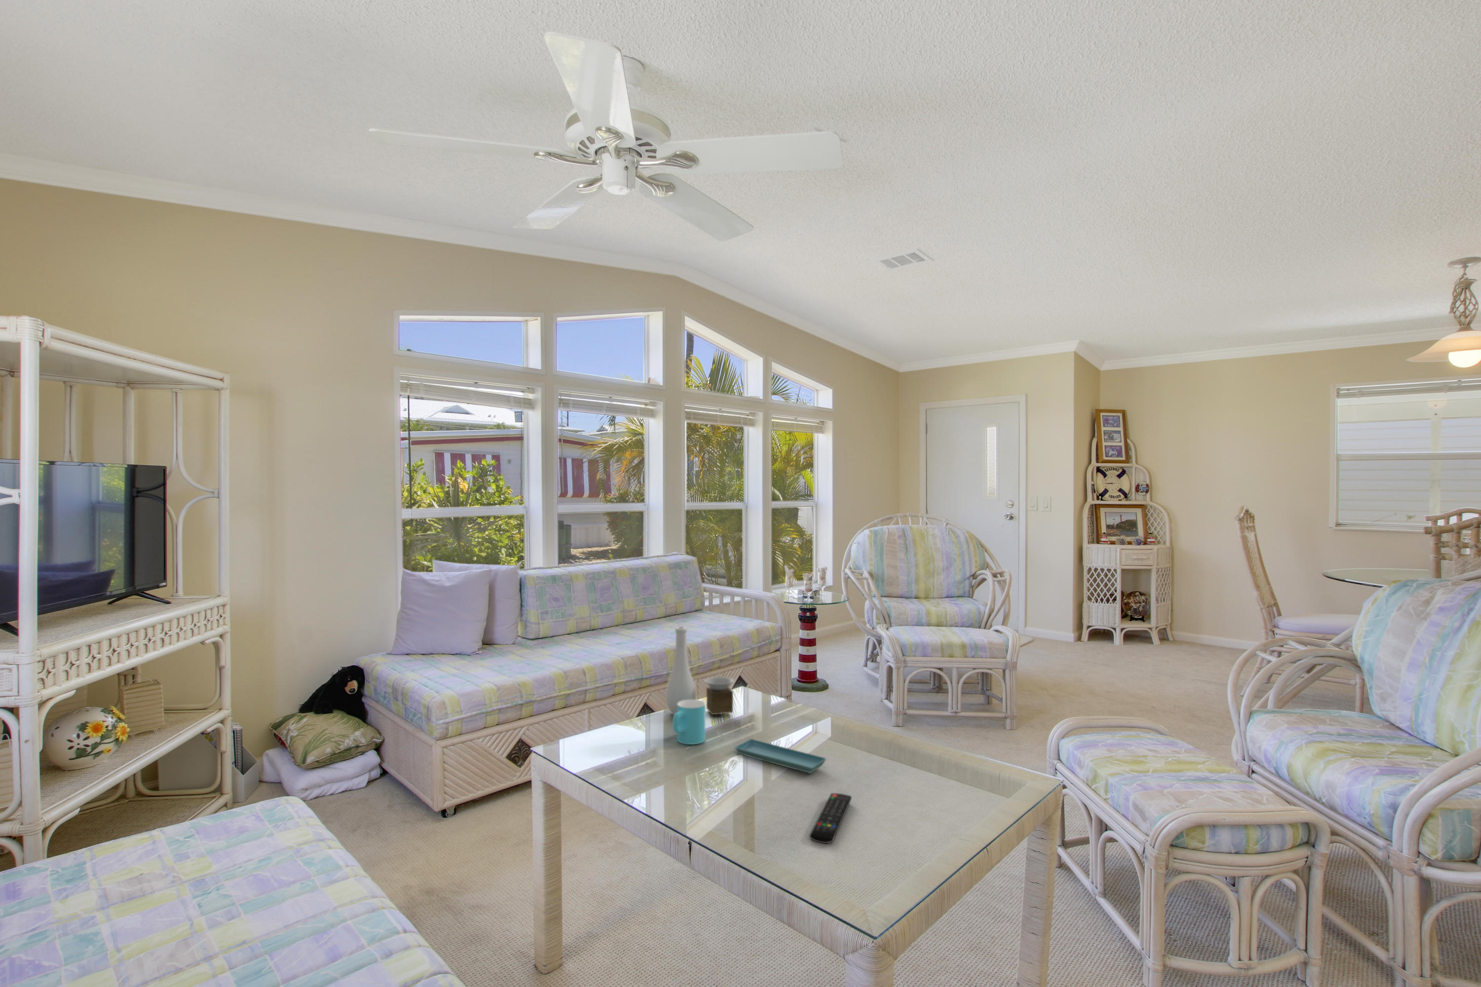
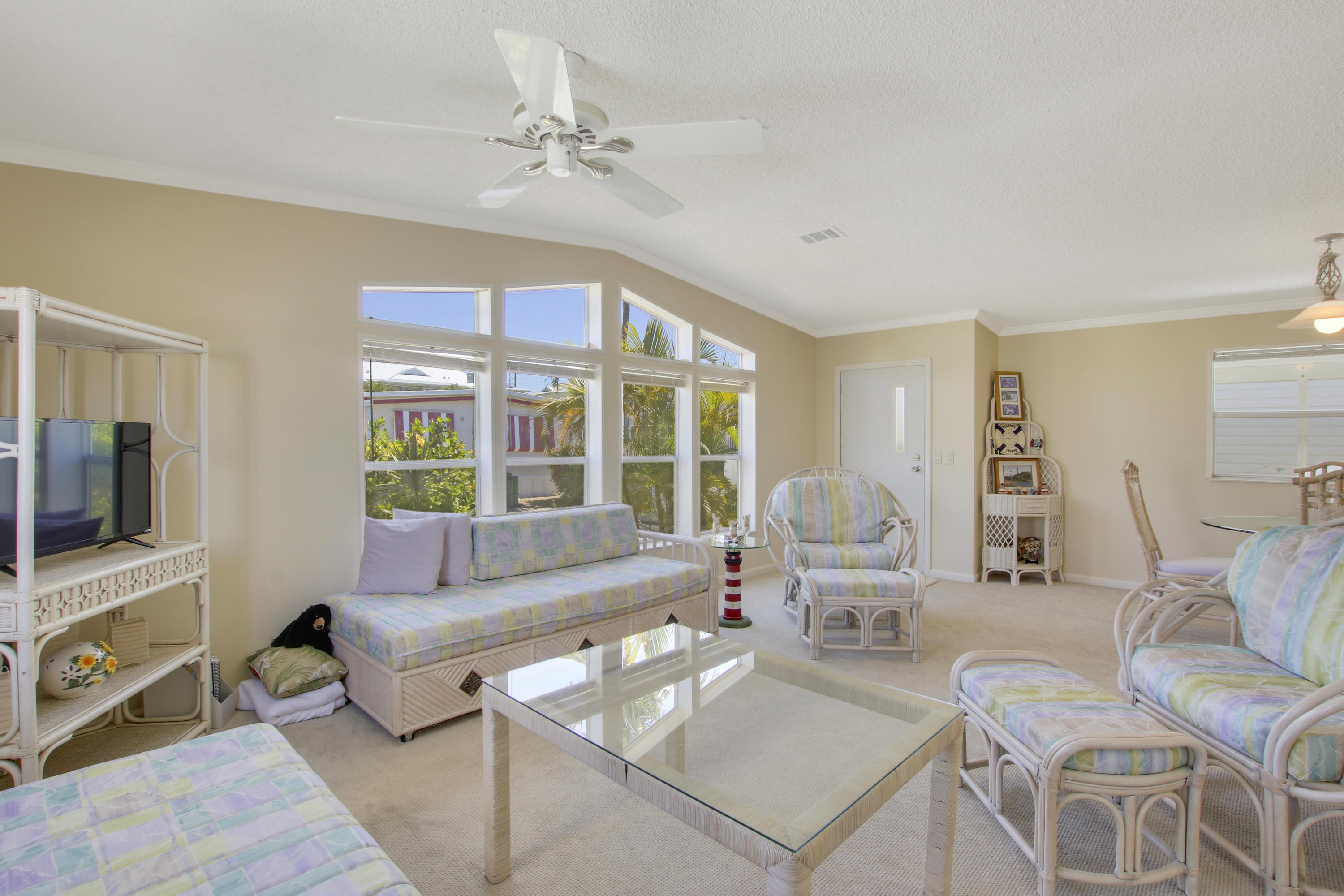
- remote control (832, 816)
- saucer (779, 756)
- cup (687, 723)
- vase (691, 673)
